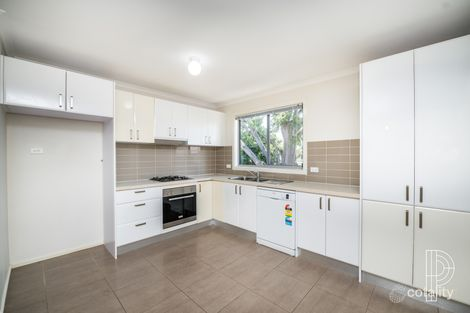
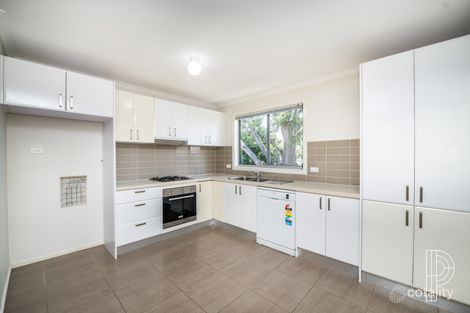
+ calendar (73, 187)
